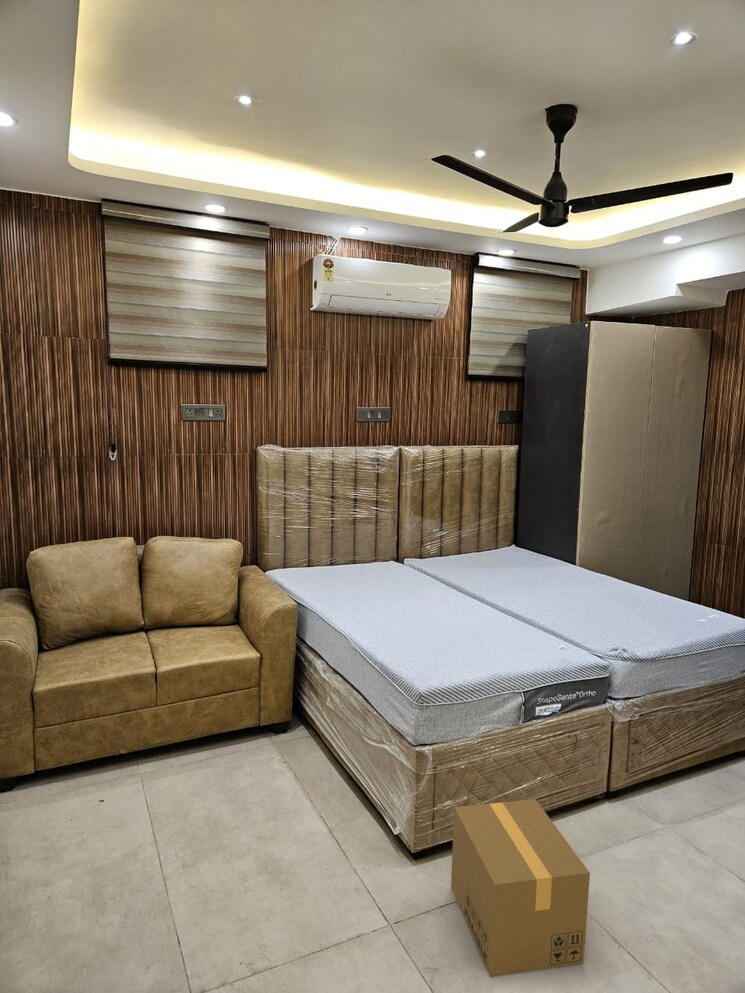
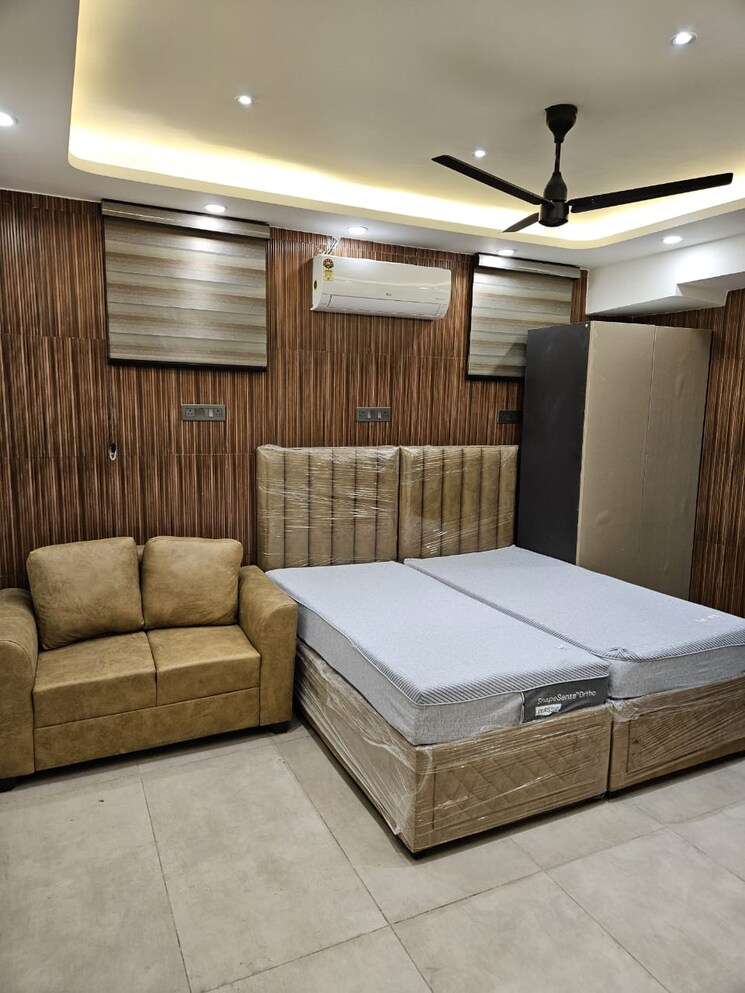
- cardboard box (514, 880)
